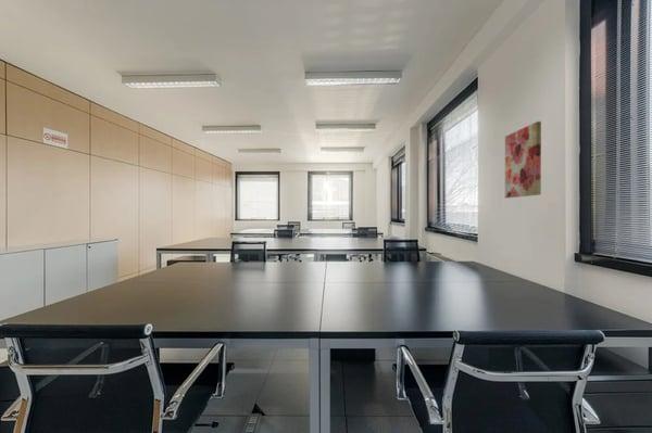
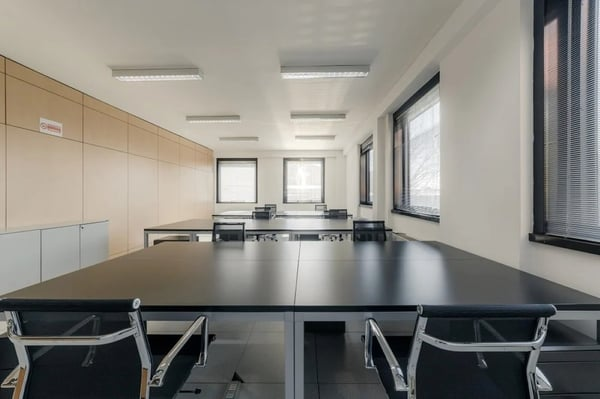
- wall art (521, 163)
